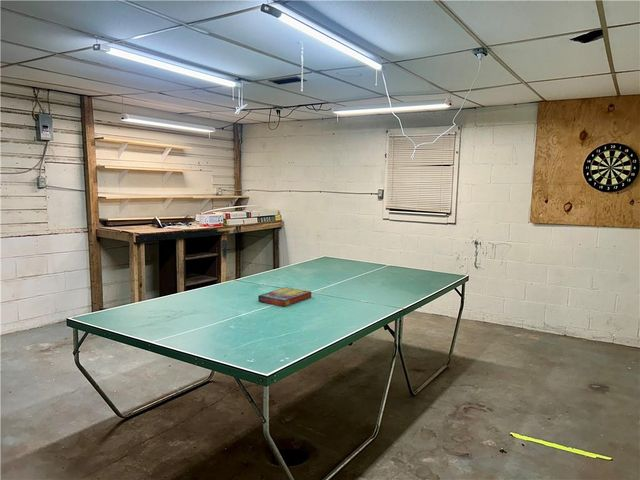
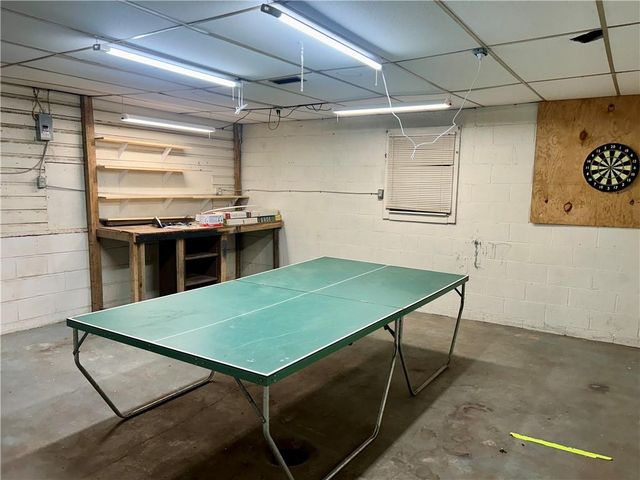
- game compilation box (285, 296)
